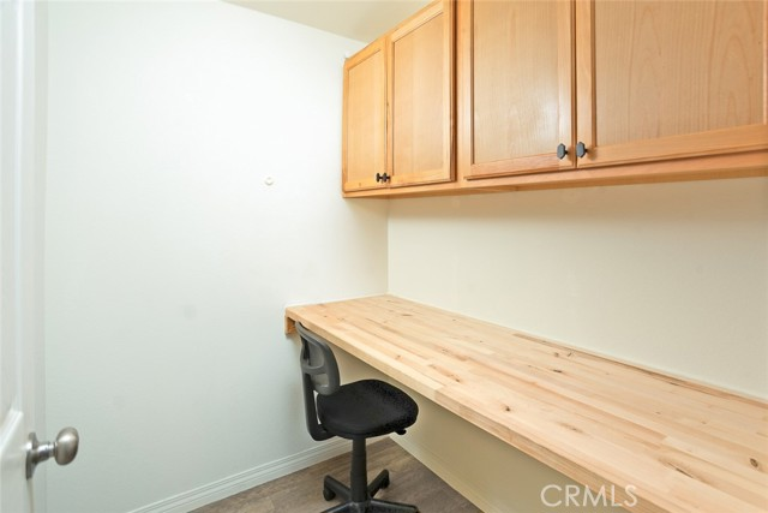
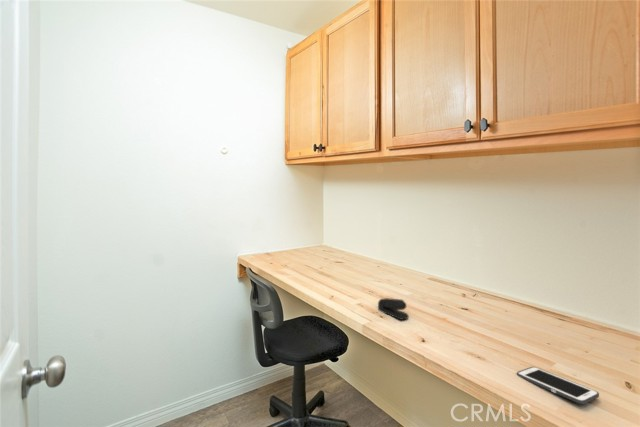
+ stapler (392, 306)
+ cell phone (555, 383)
